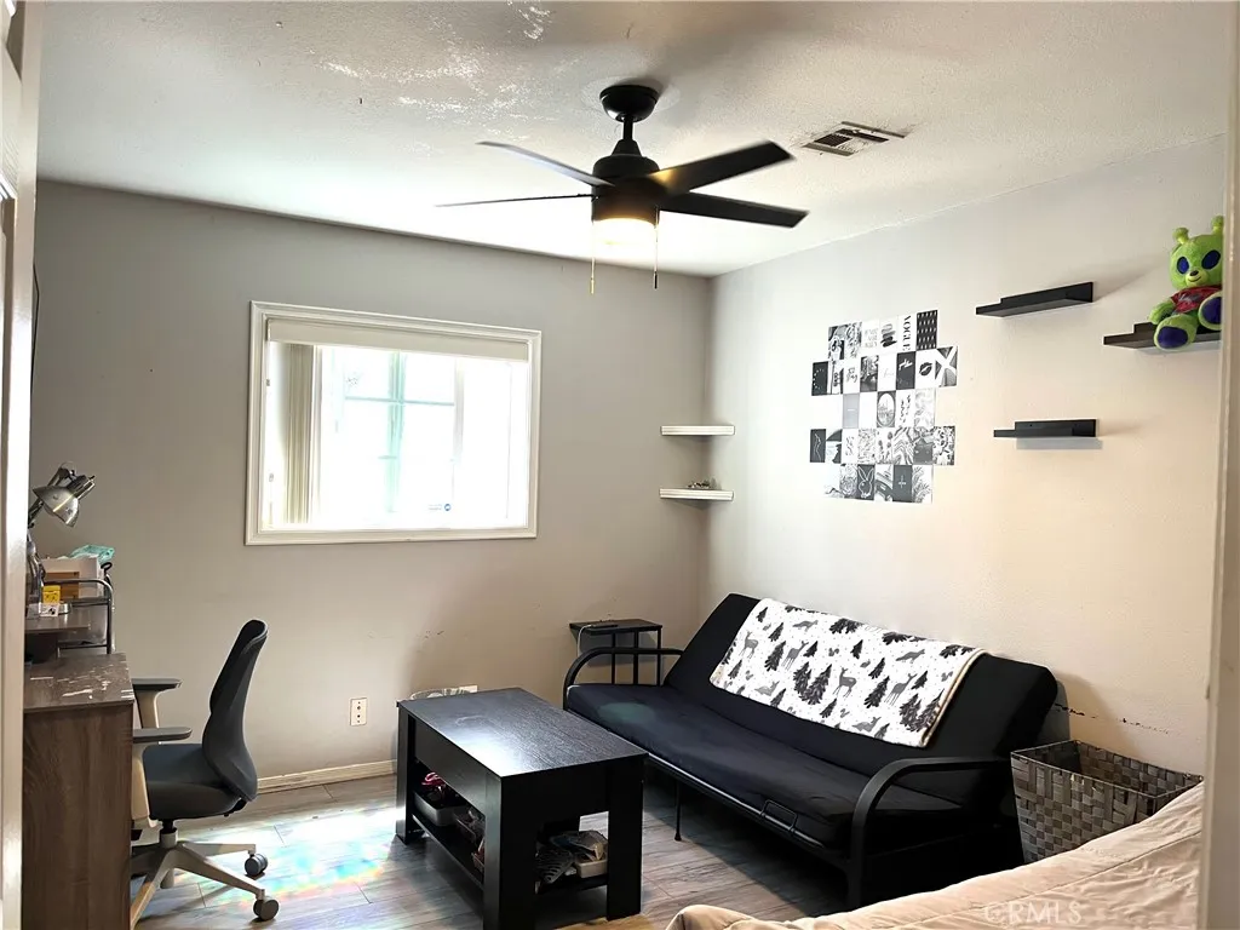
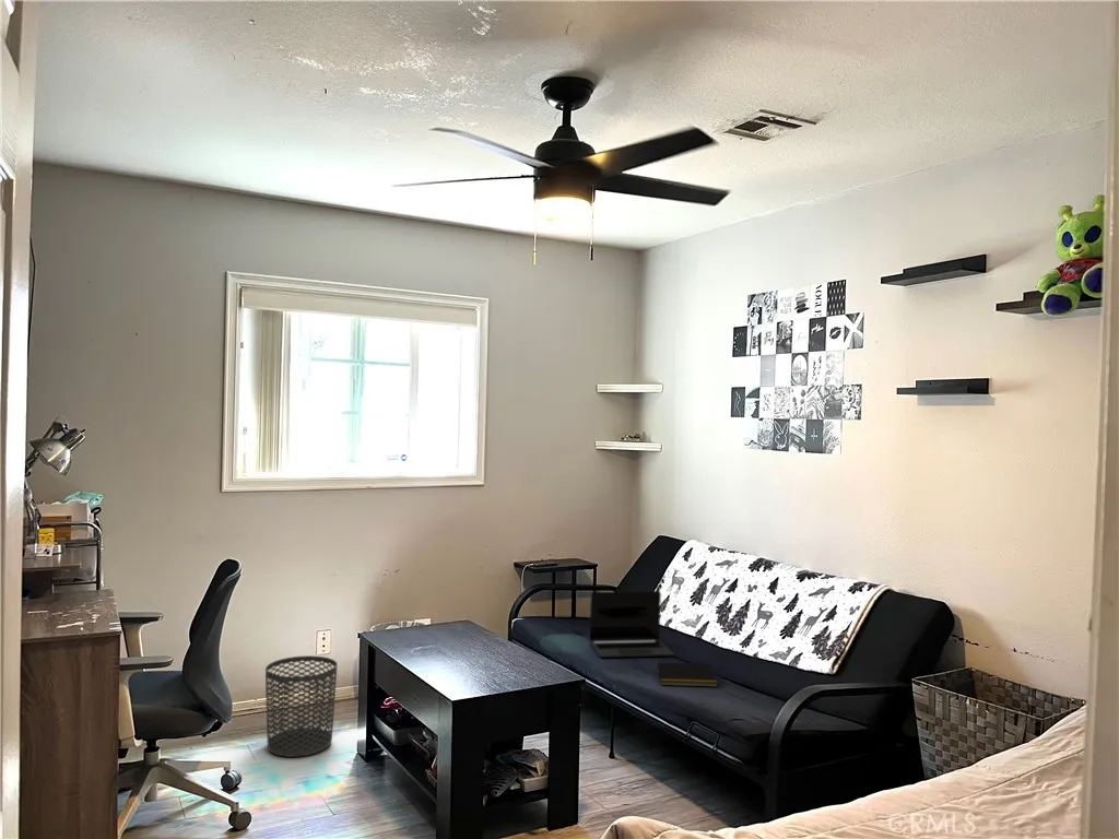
+ notepad (686, 674)
+ waste bin (301, 705)
+ laptop (632, 623)
